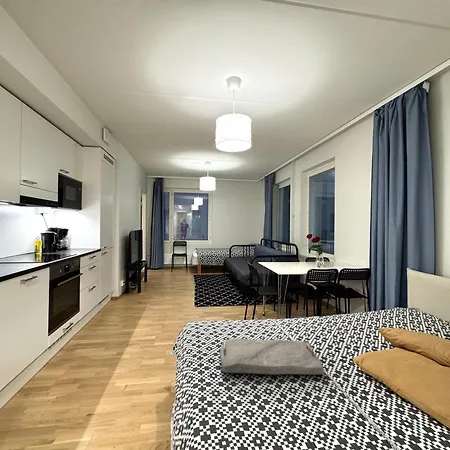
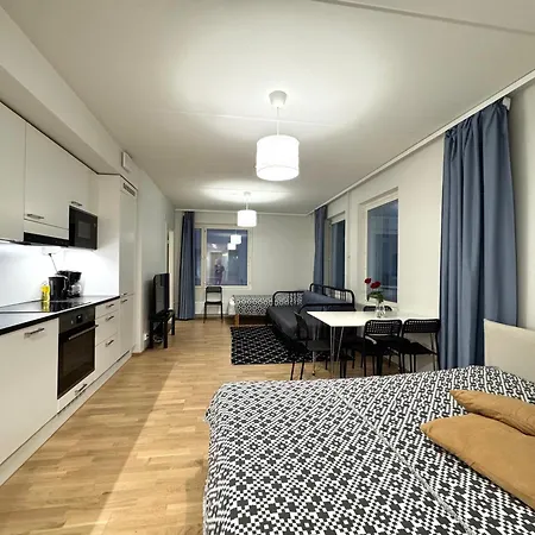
- serving tray (267, 350)
